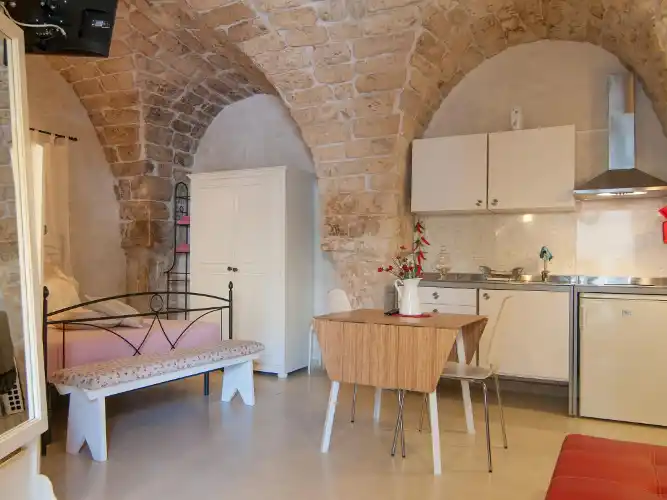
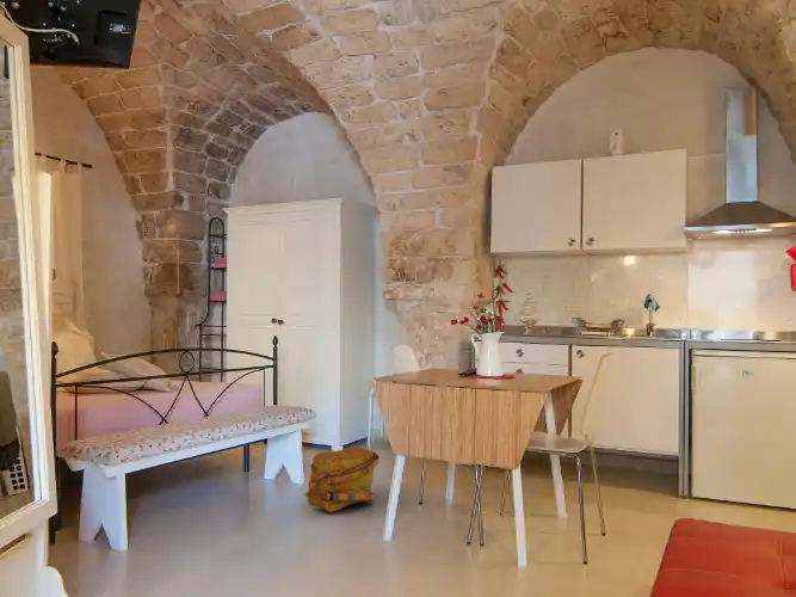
+ backpack (340, 479)
